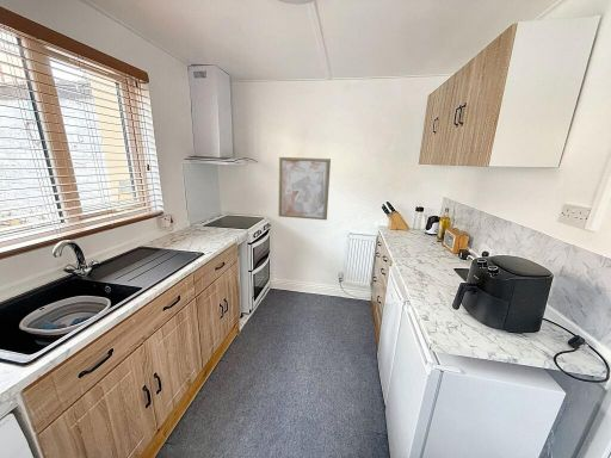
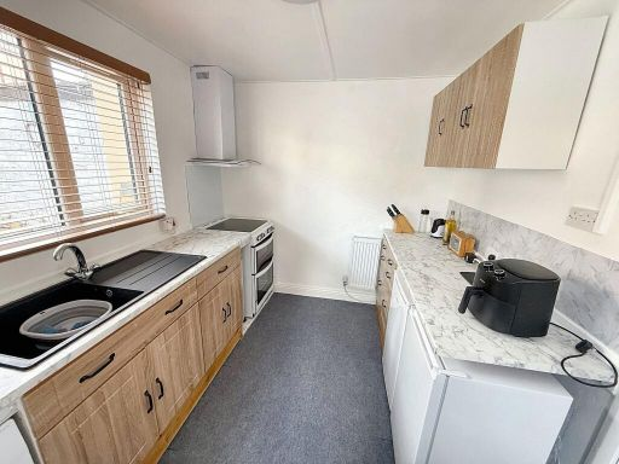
- wall art (303, 188)
